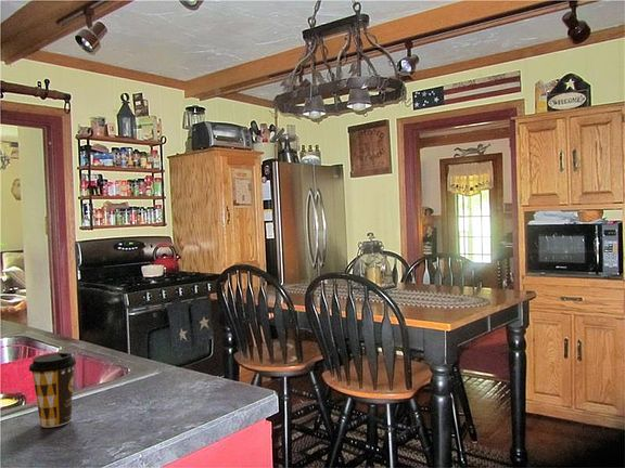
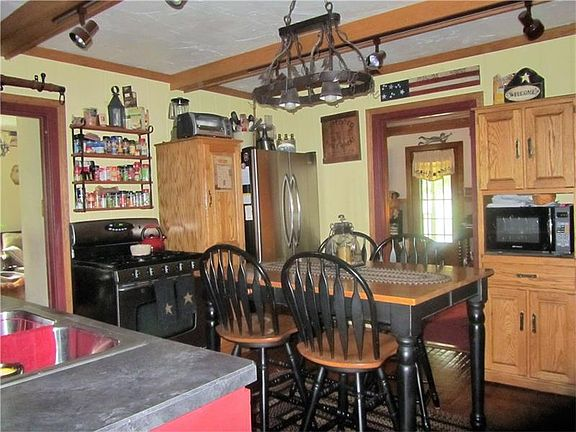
- coffee cup (53, 389)
